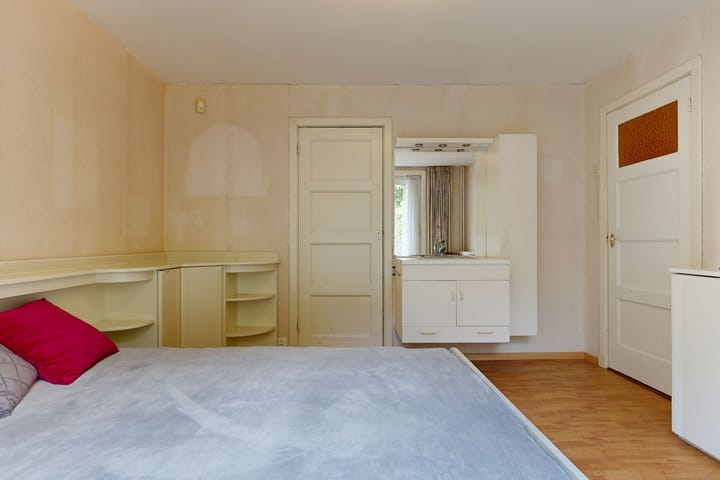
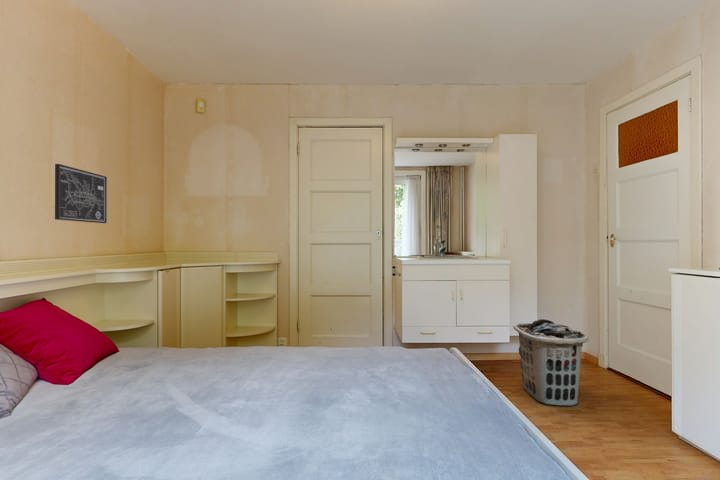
+ clothes hamper (548, 356)
+ wall art (83, 196)
